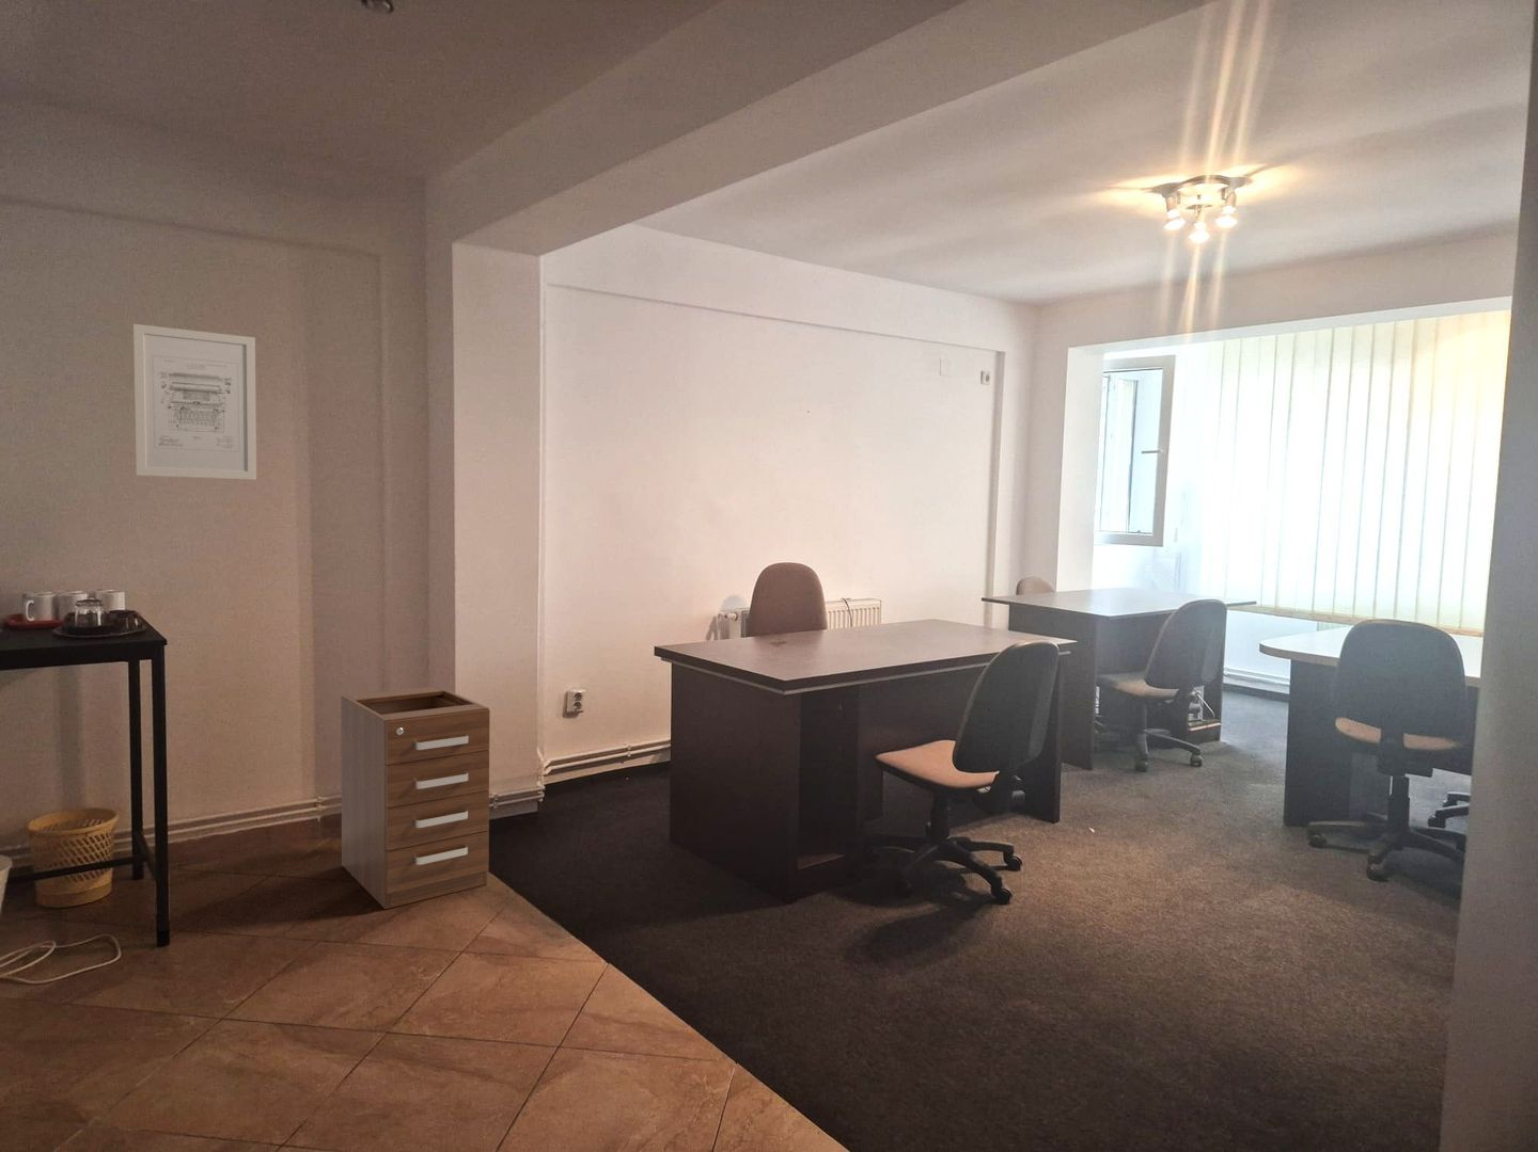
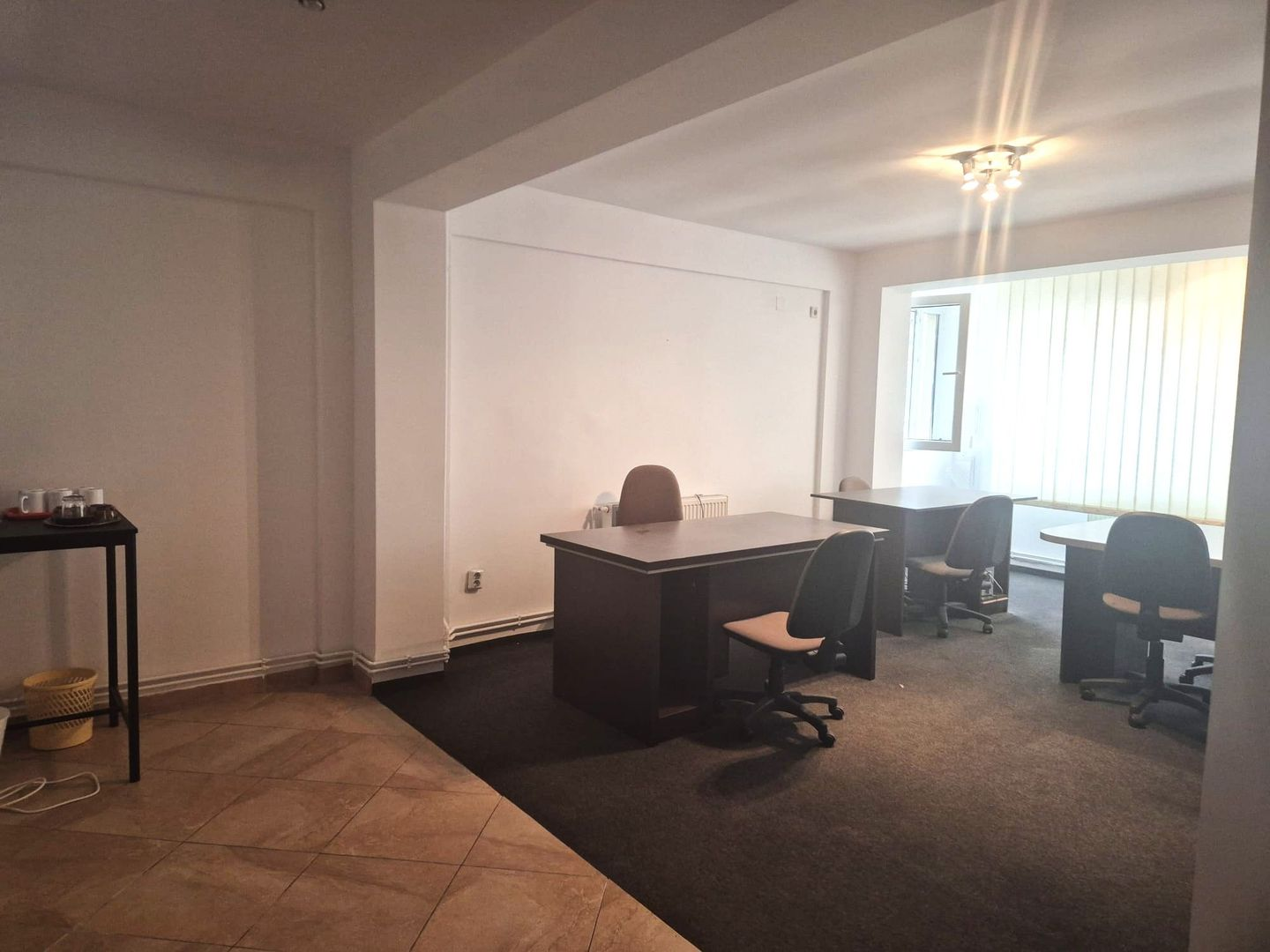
- wall art (196, 404)
- filing cabinet (415, 789)
